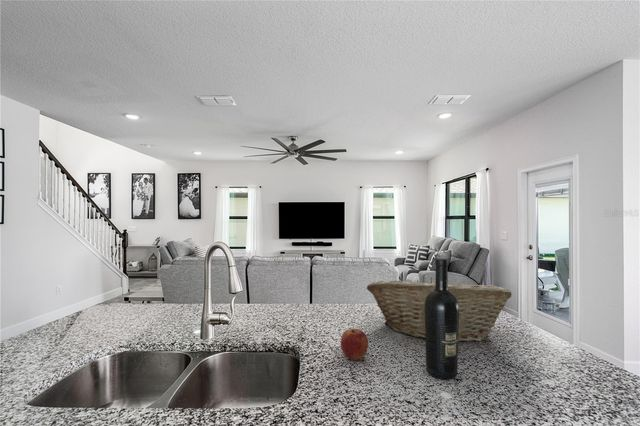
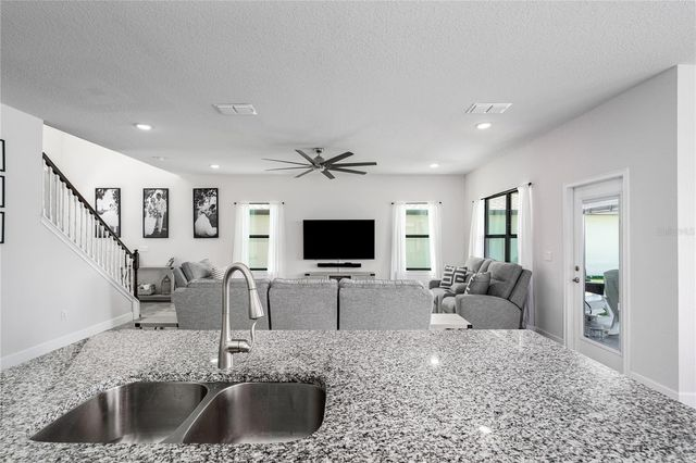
- apple (354, 343)
- fruit basket (425, 299)
- wine bottle (441, 315)
